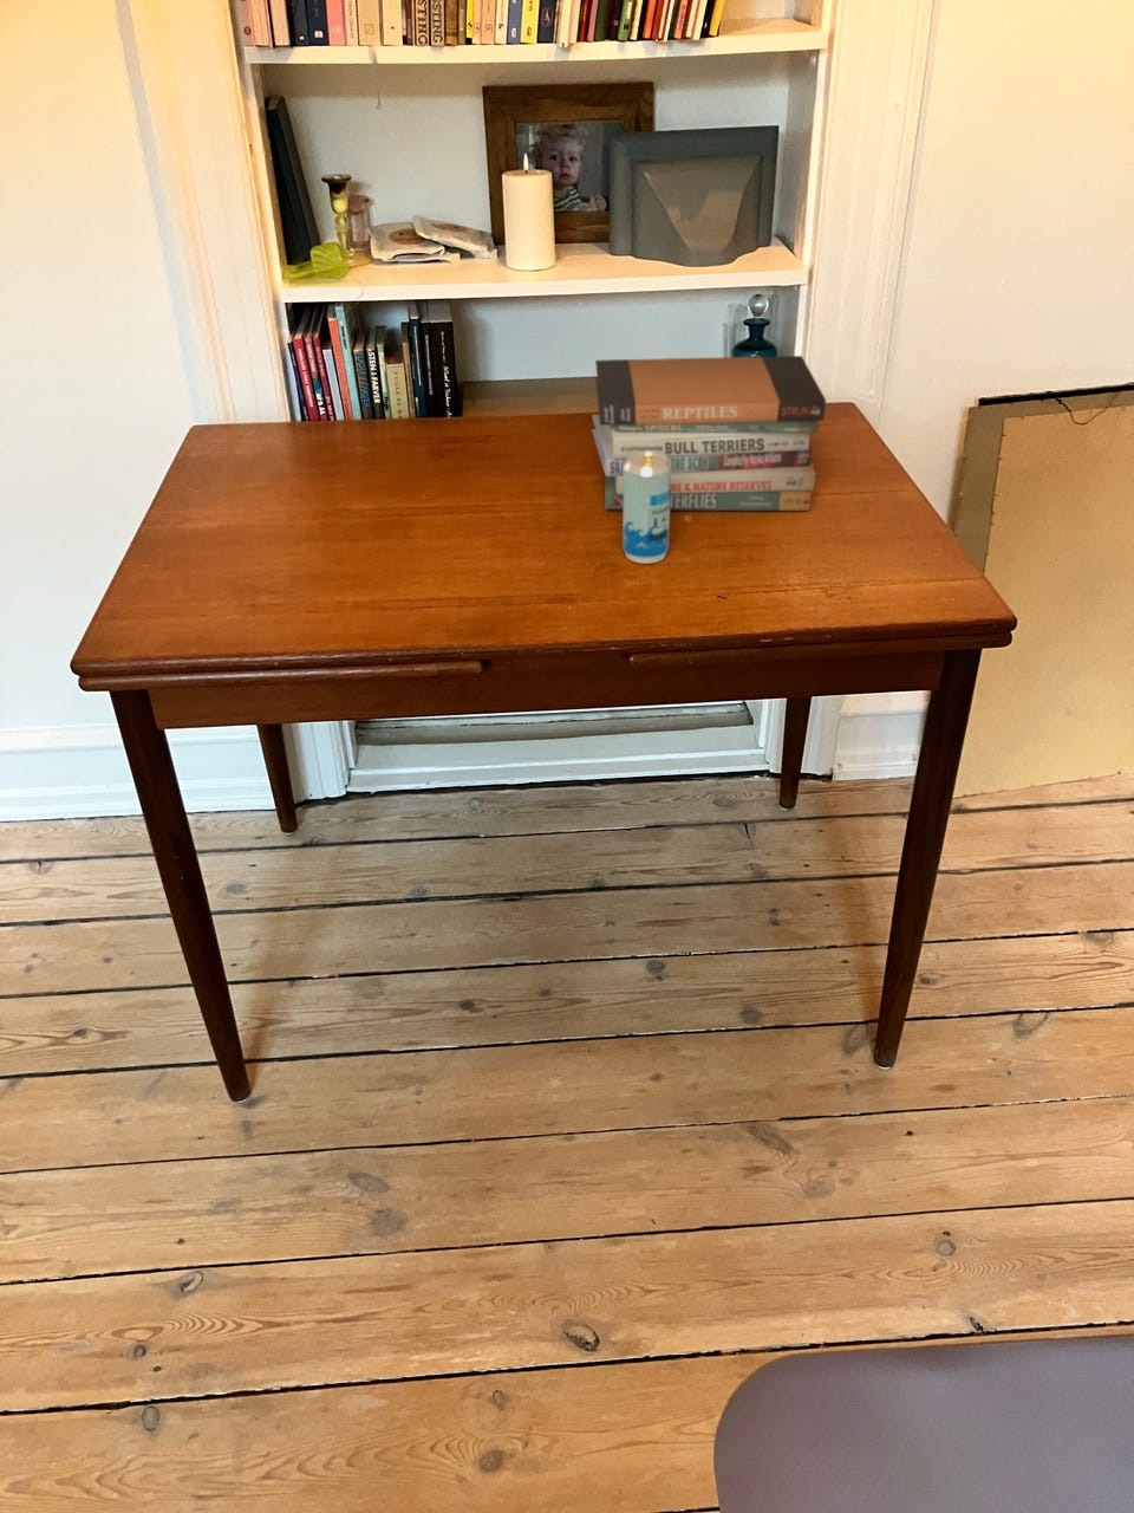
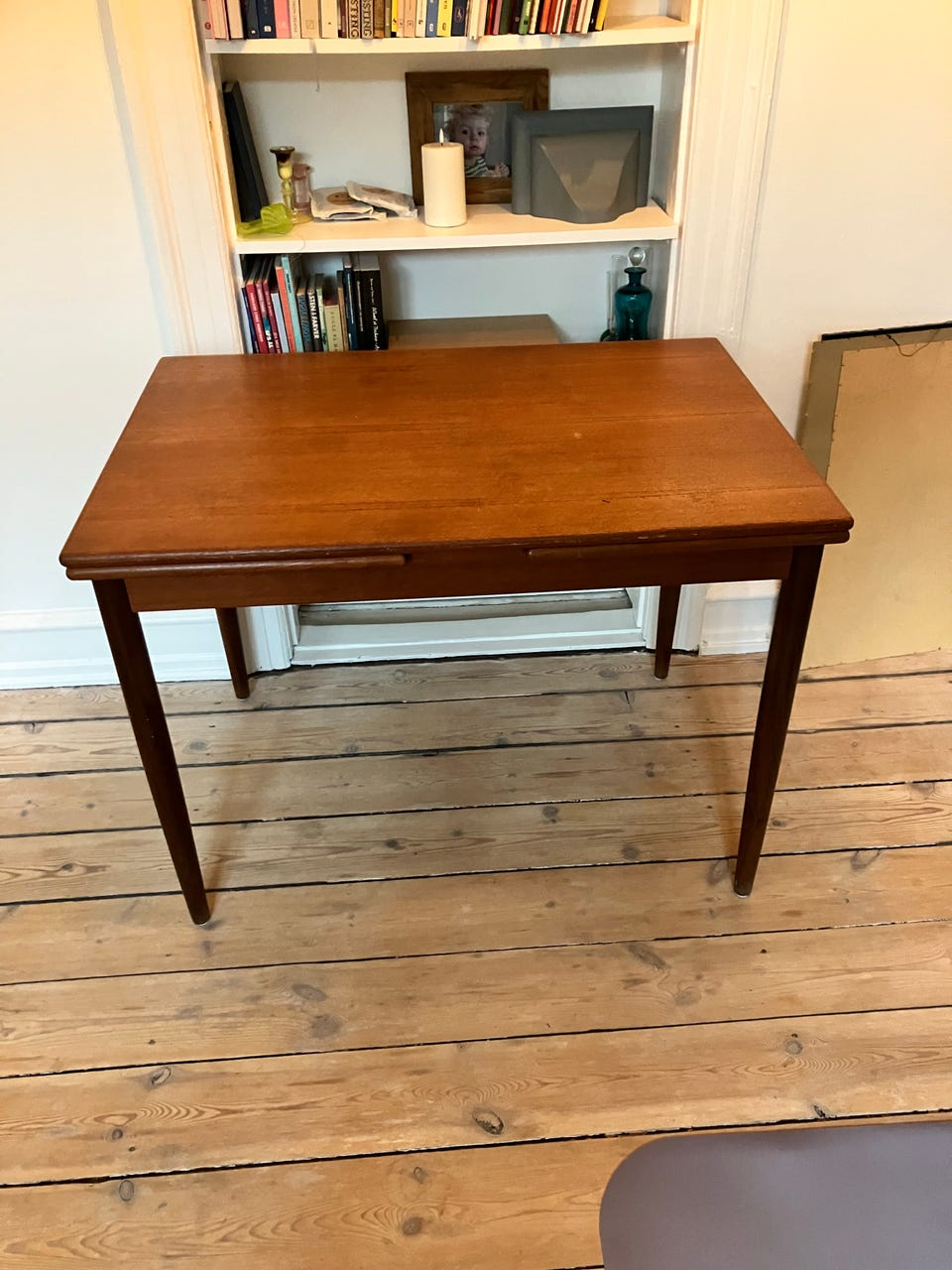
- beverage can (646, 508)
- book stack (702, 432)
